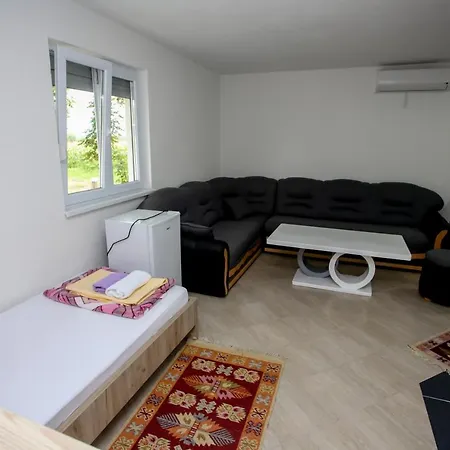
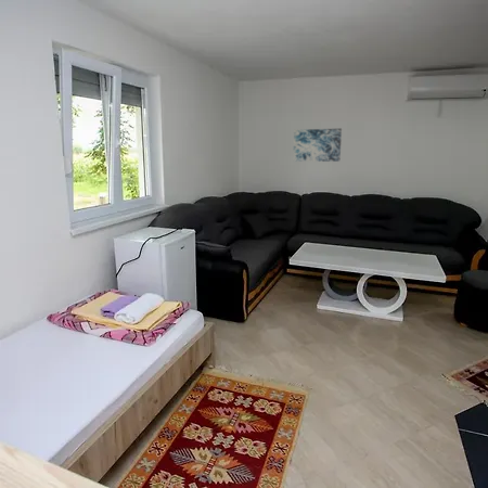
+ wall art (317, 145)
